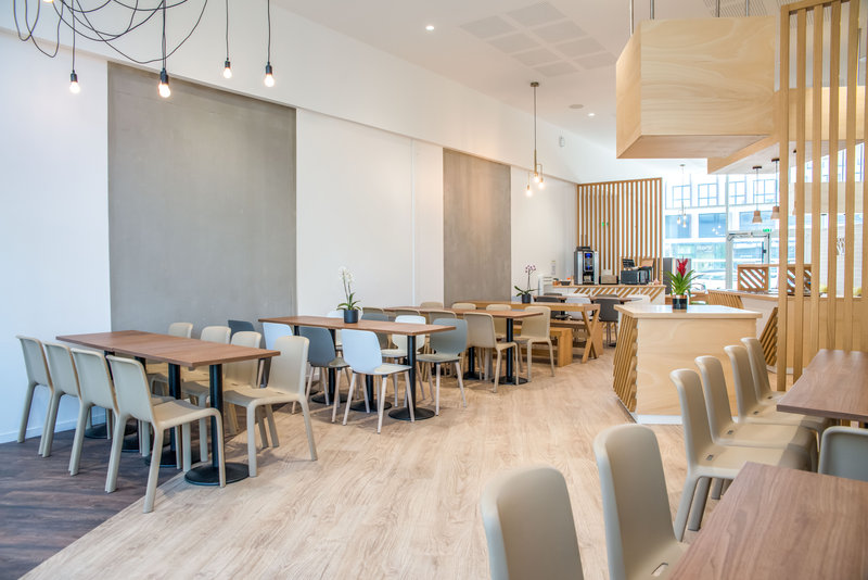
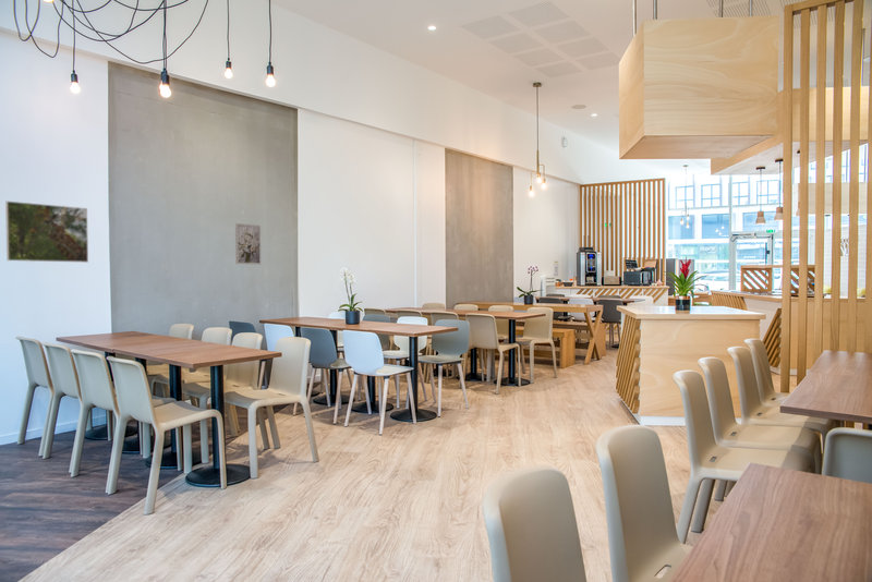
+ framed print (48, 233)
+ wall art (247, 244)
